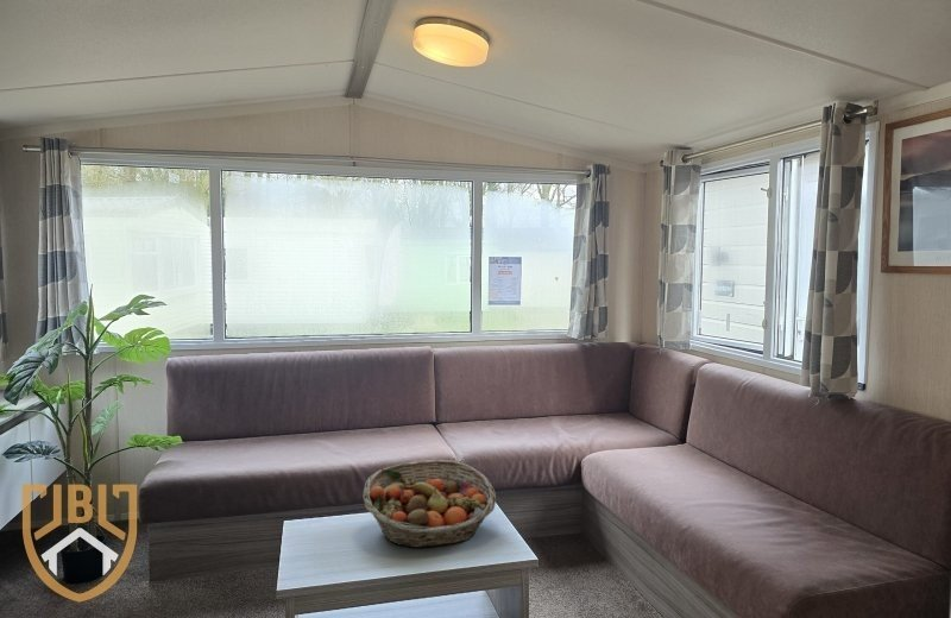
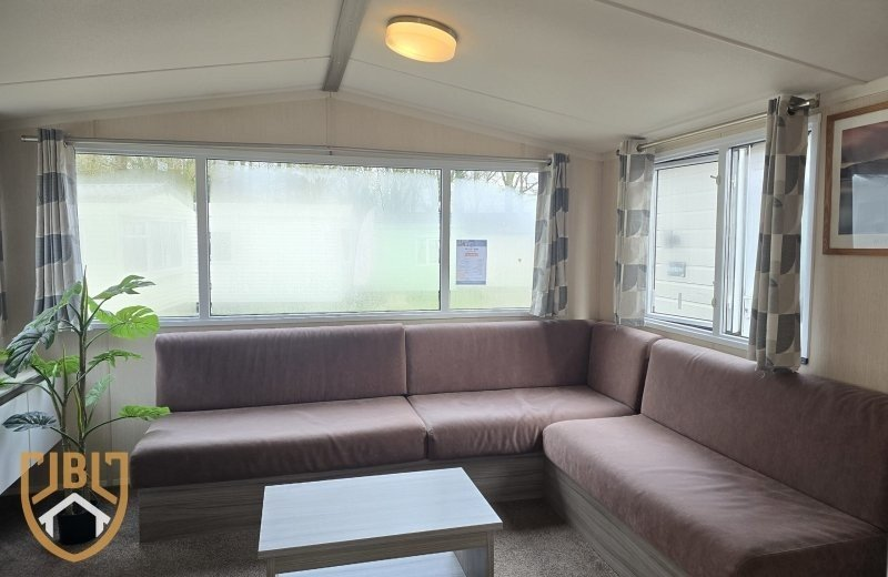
- fruit basket (429, 502)
